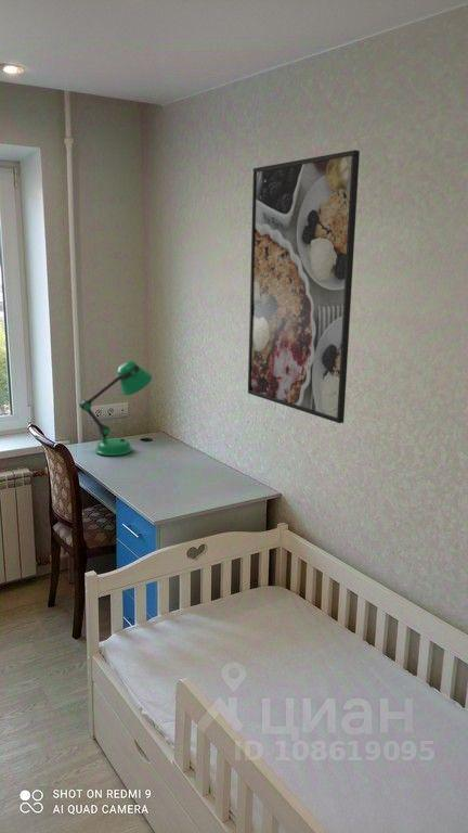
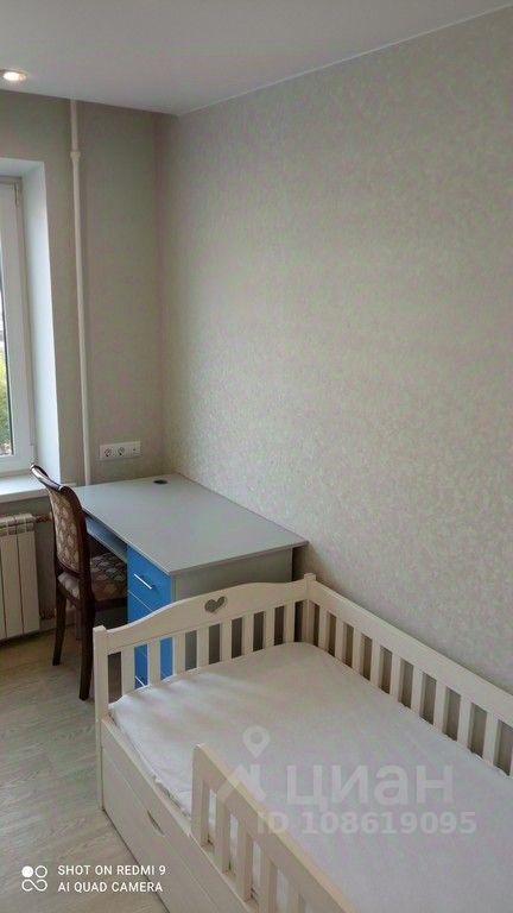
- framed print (296, 289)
- desk lamp (122, 394)
